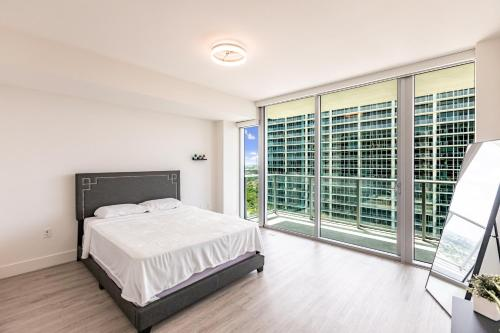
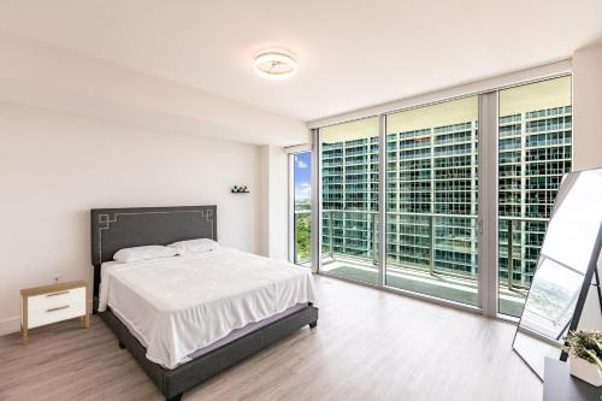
+ nightstand (55, 308)
